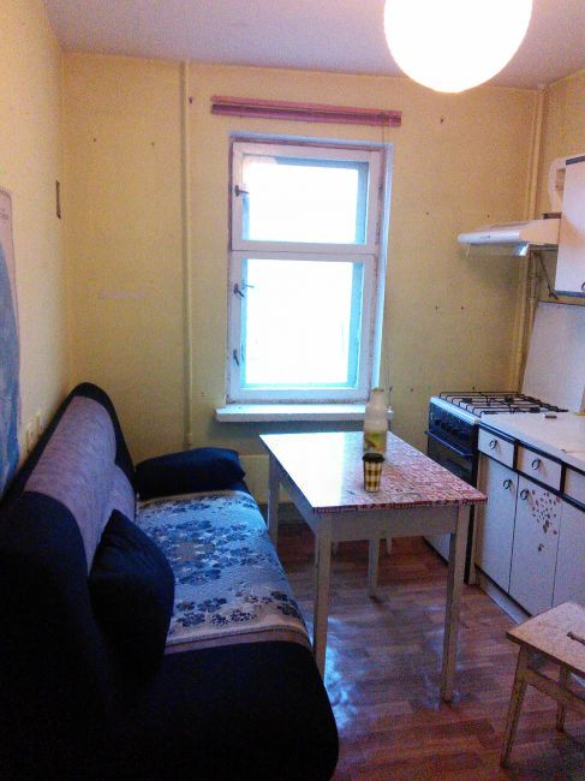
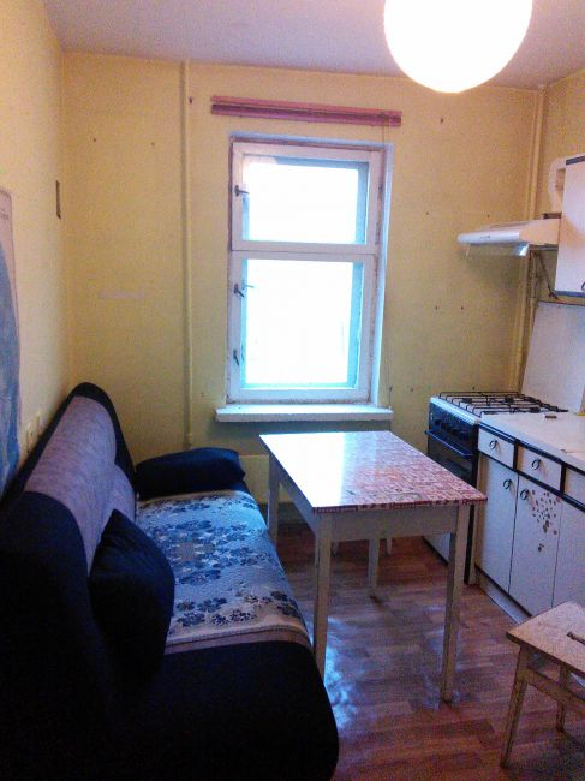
- bottle (375, 423)
- coffee cup (372, 471)
